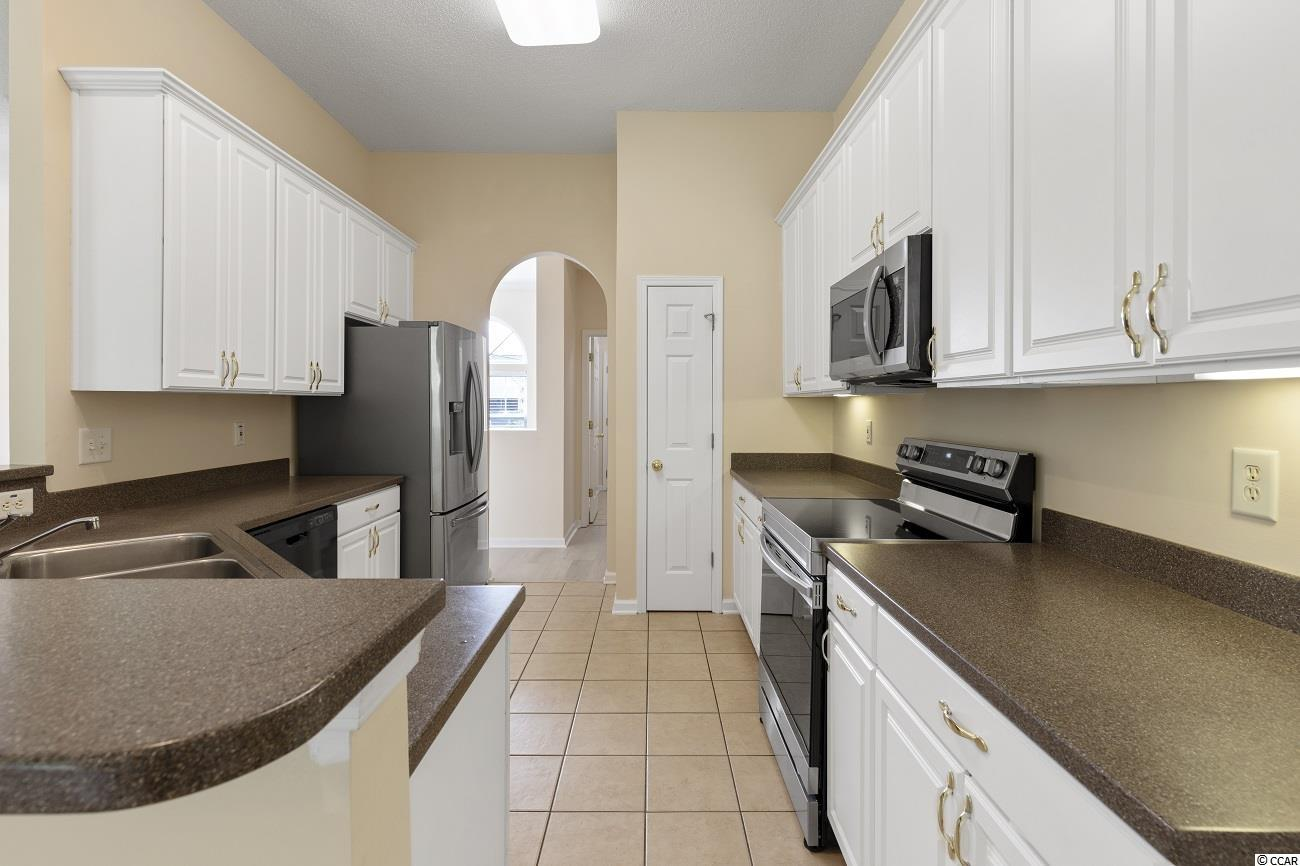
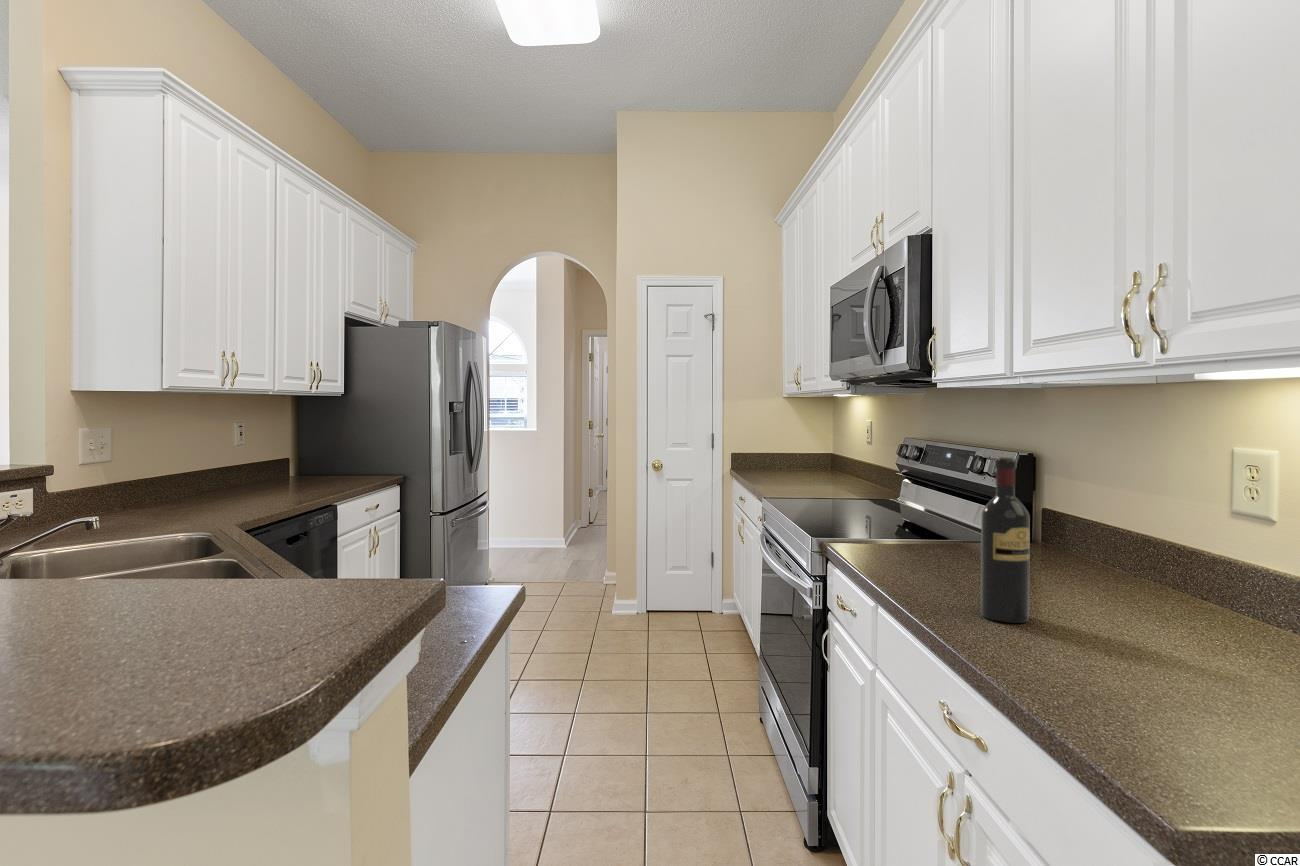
+ wine bottle (1005, 536)
